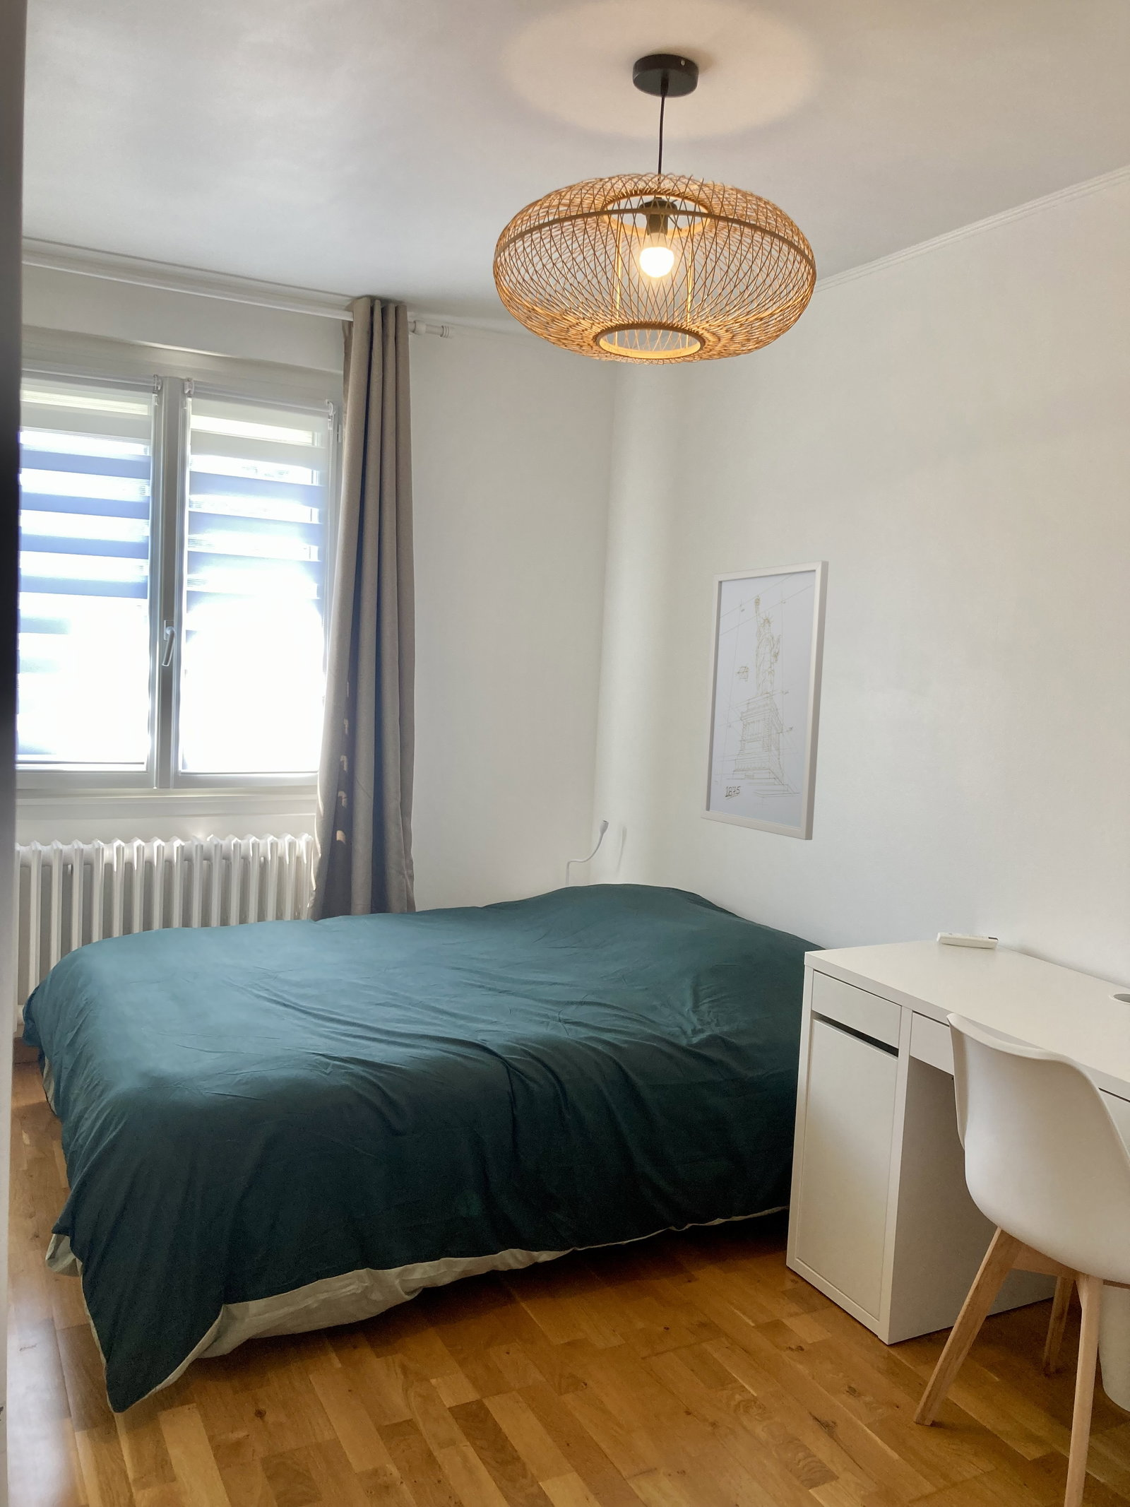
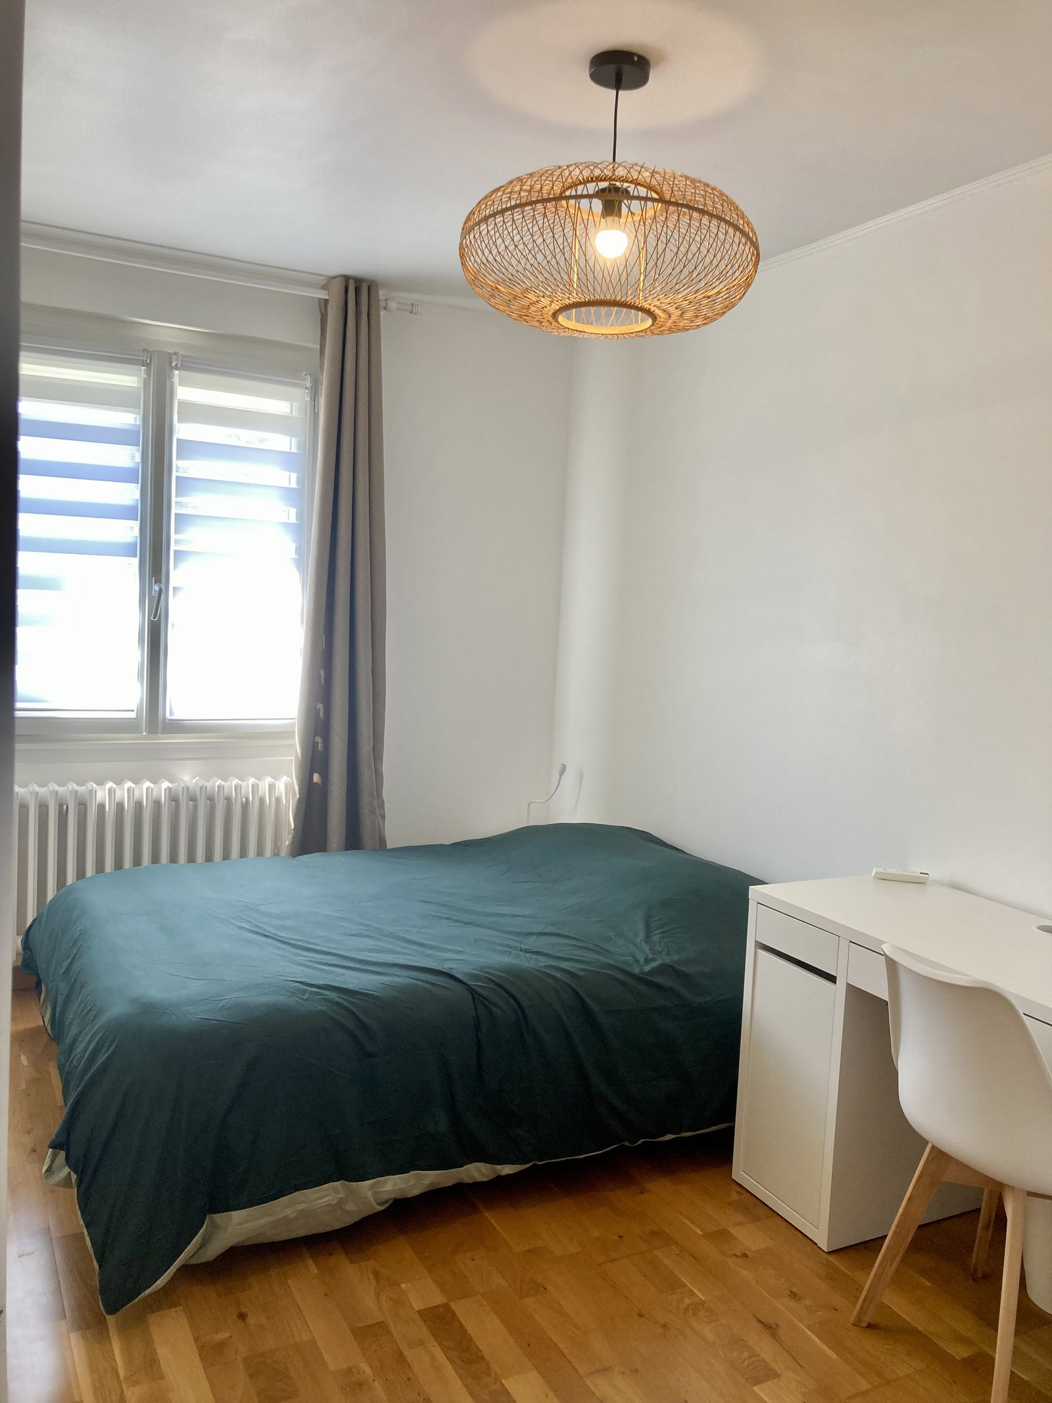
- wall art (760, 698)
